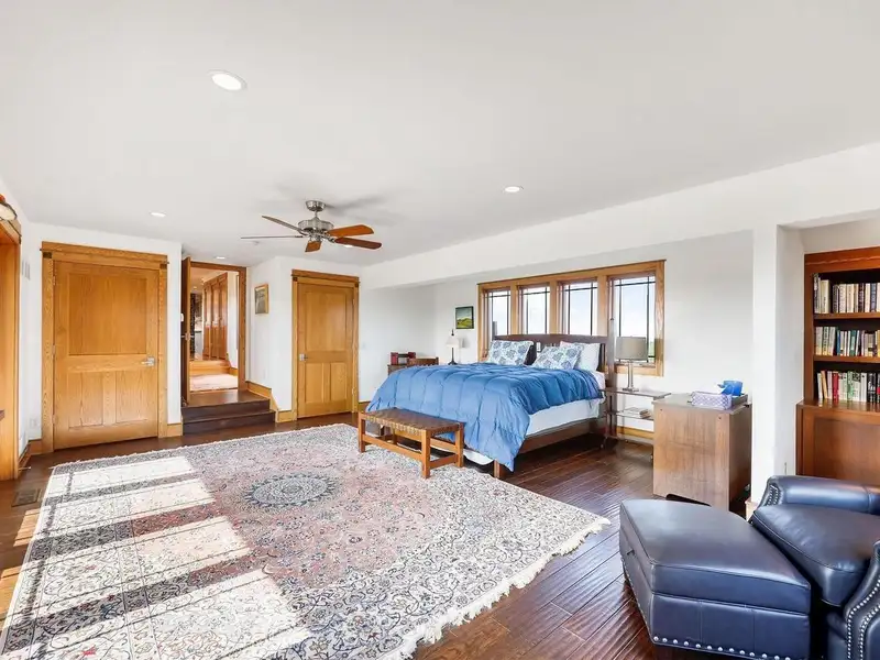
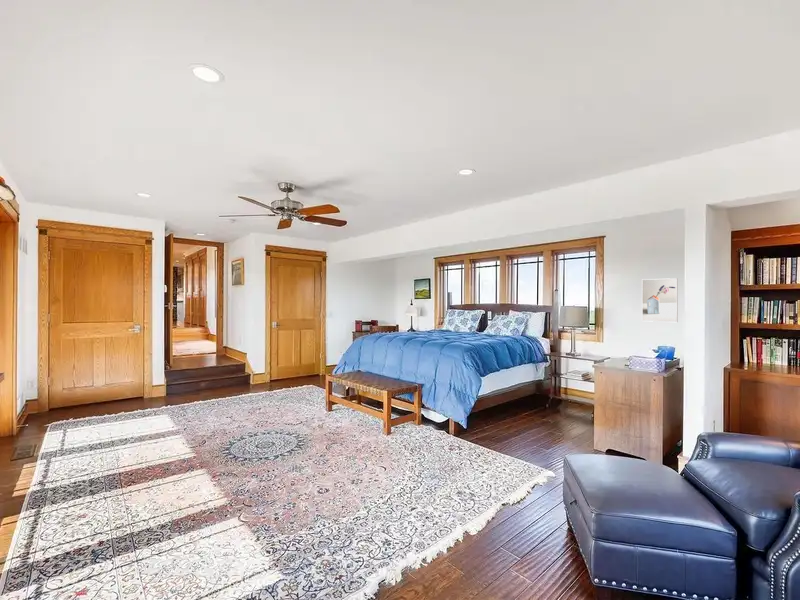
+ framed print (659, 300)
